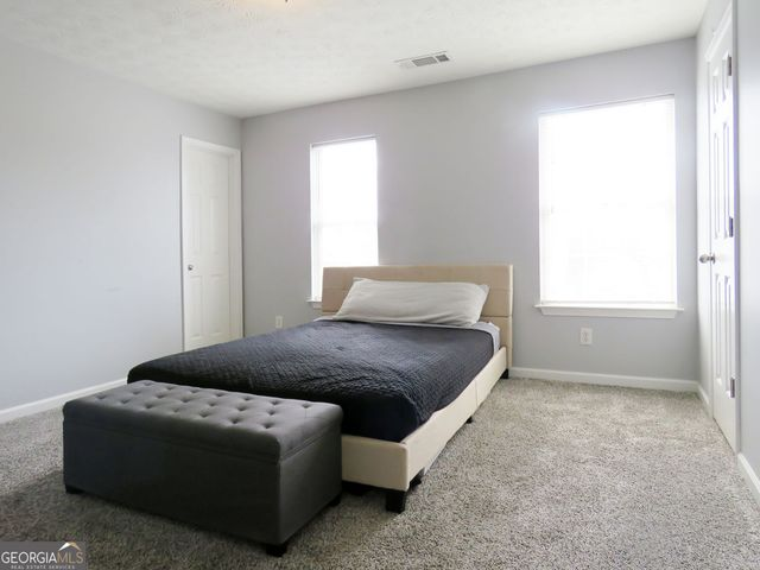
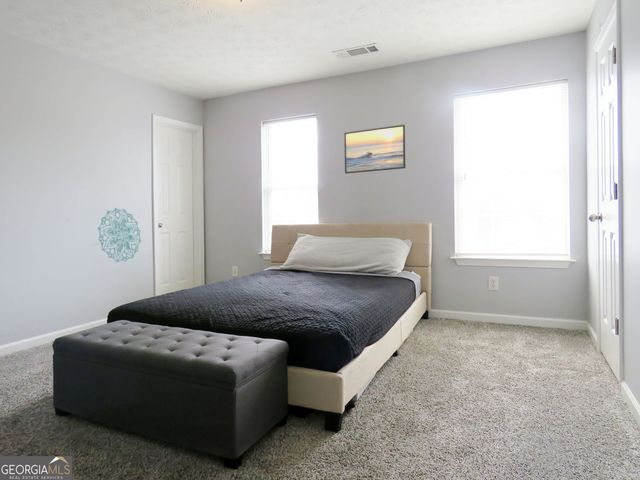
+ wall decoration (119, 235)
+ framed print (373, 149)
